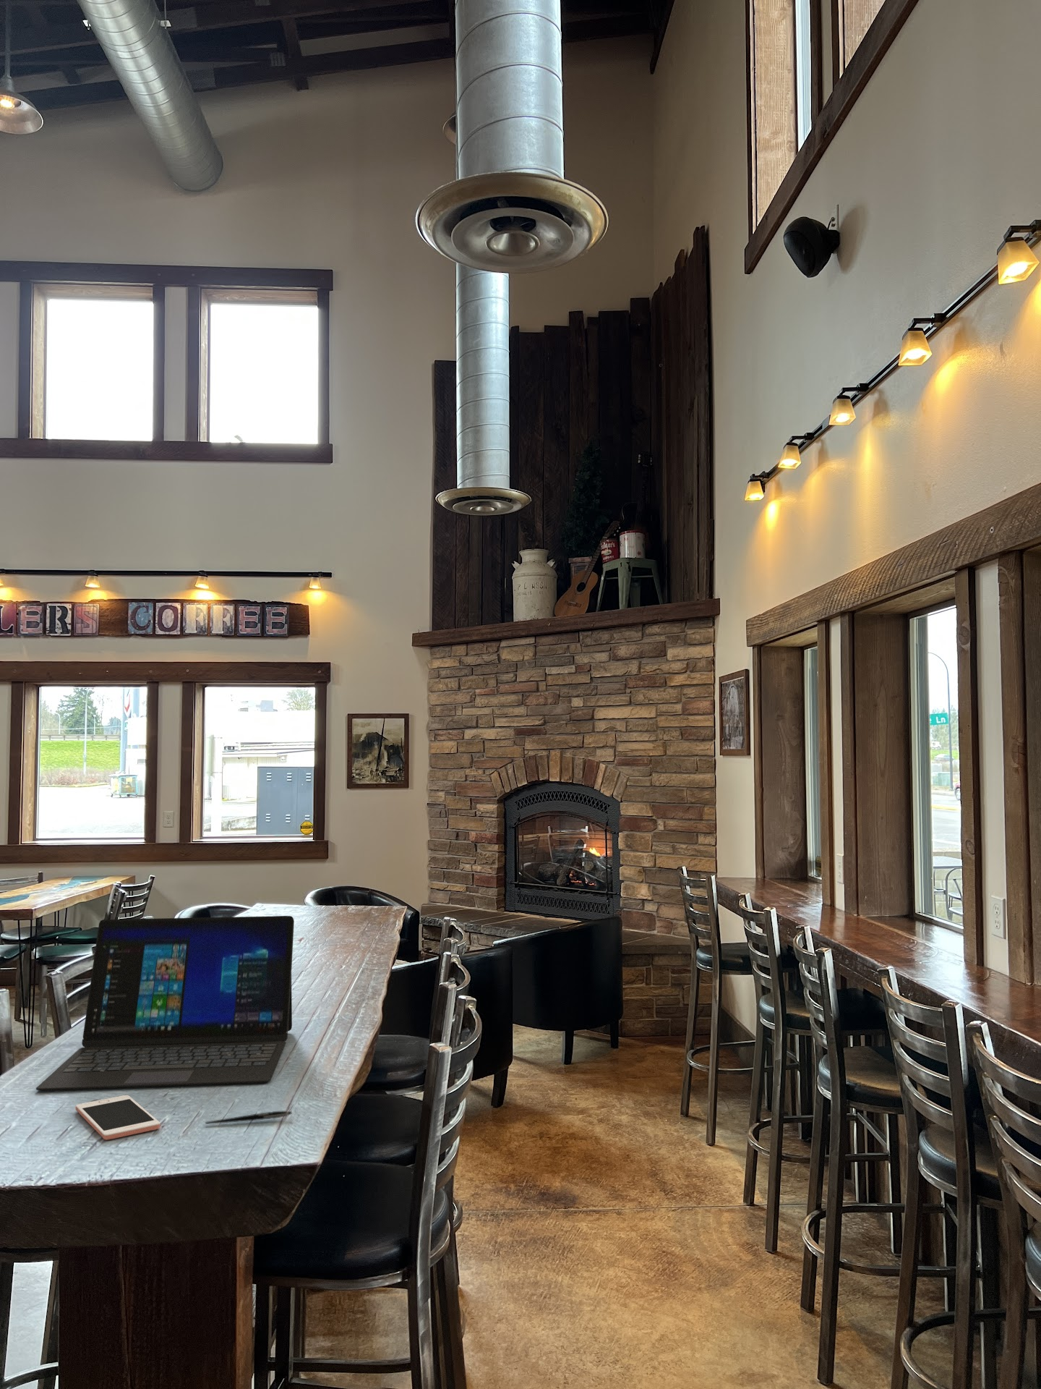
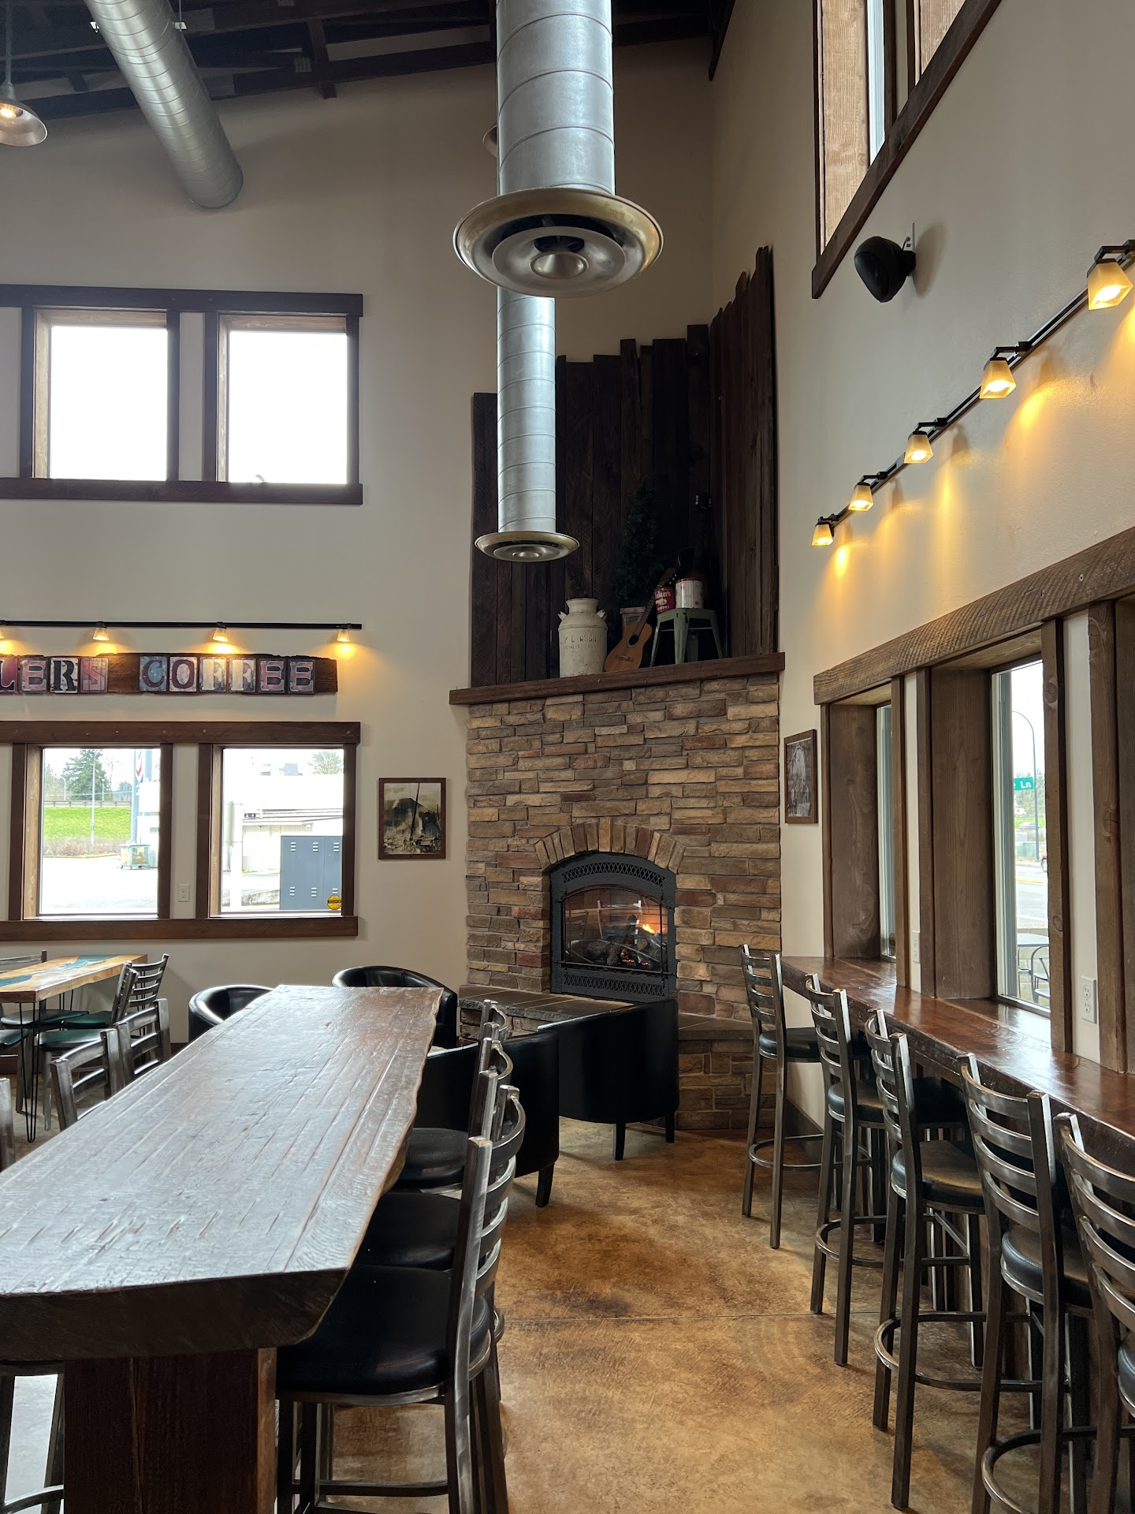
- laptop (178, 994)
- pen (248, 1117)
- cell phone (116, 1117)
